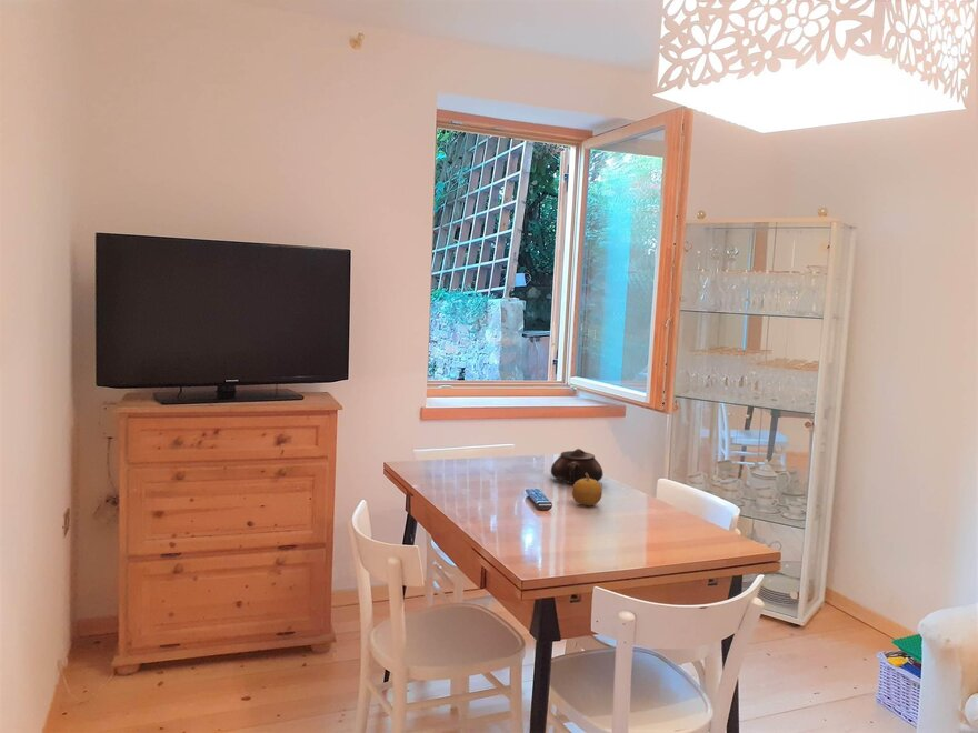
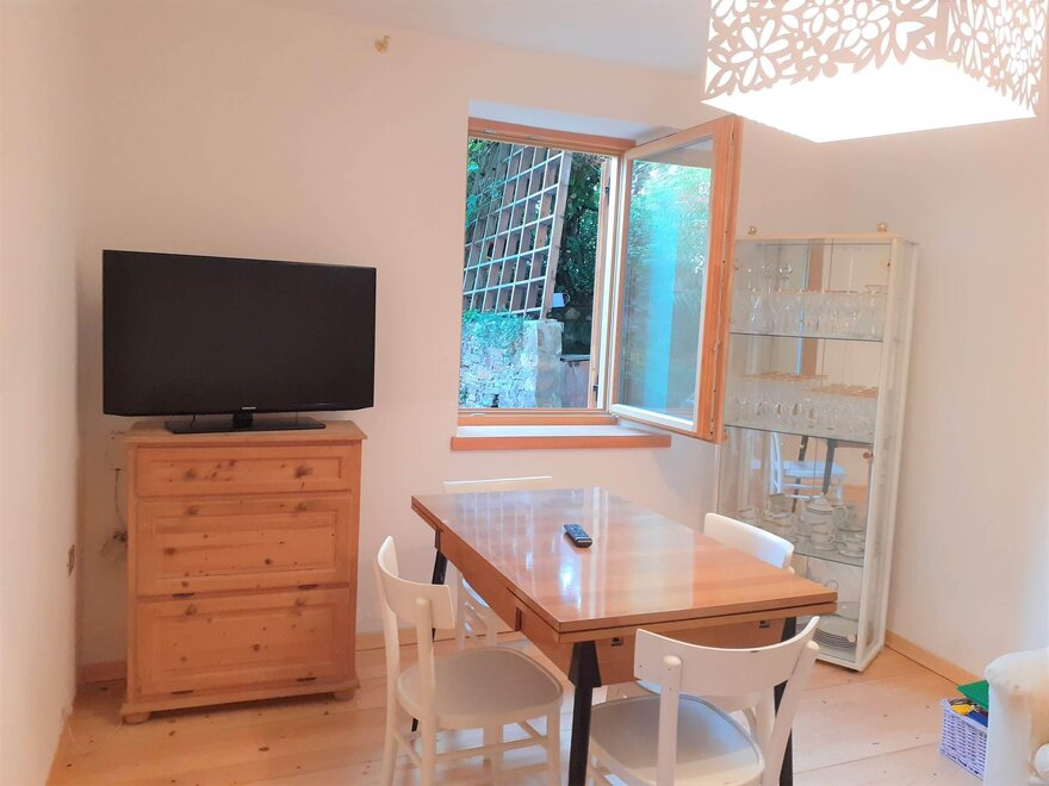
- teapot (576, 464)
- fruit (587, 489)
